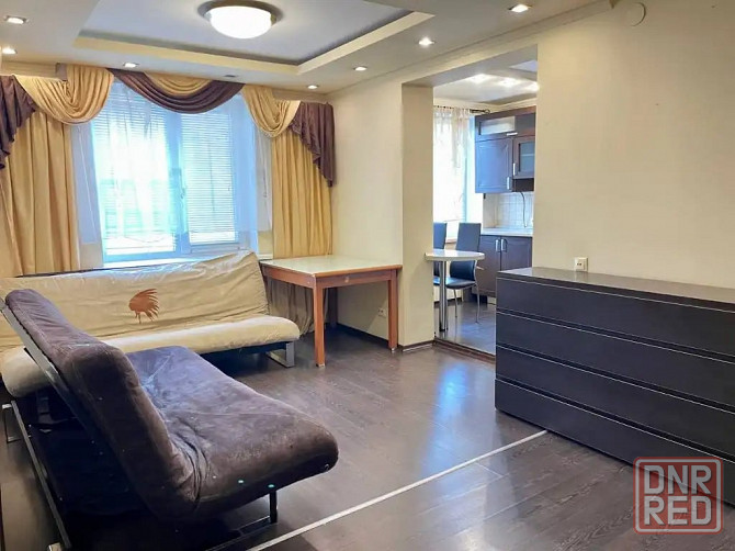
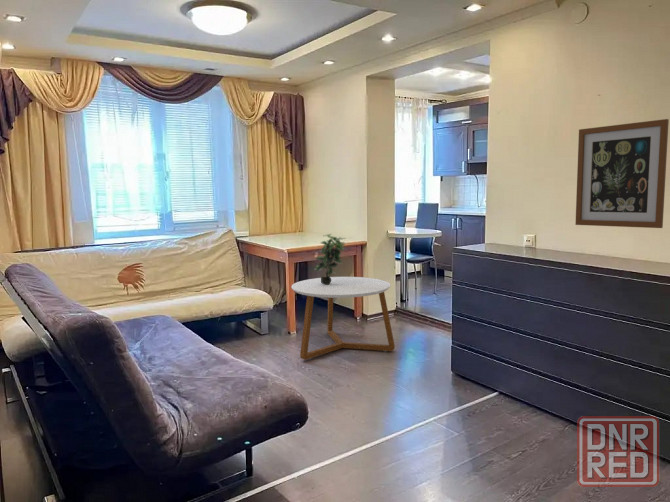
+ wall art (618, 176)
+ potted plant (330, 259)
+ coffee table (332, 316)
